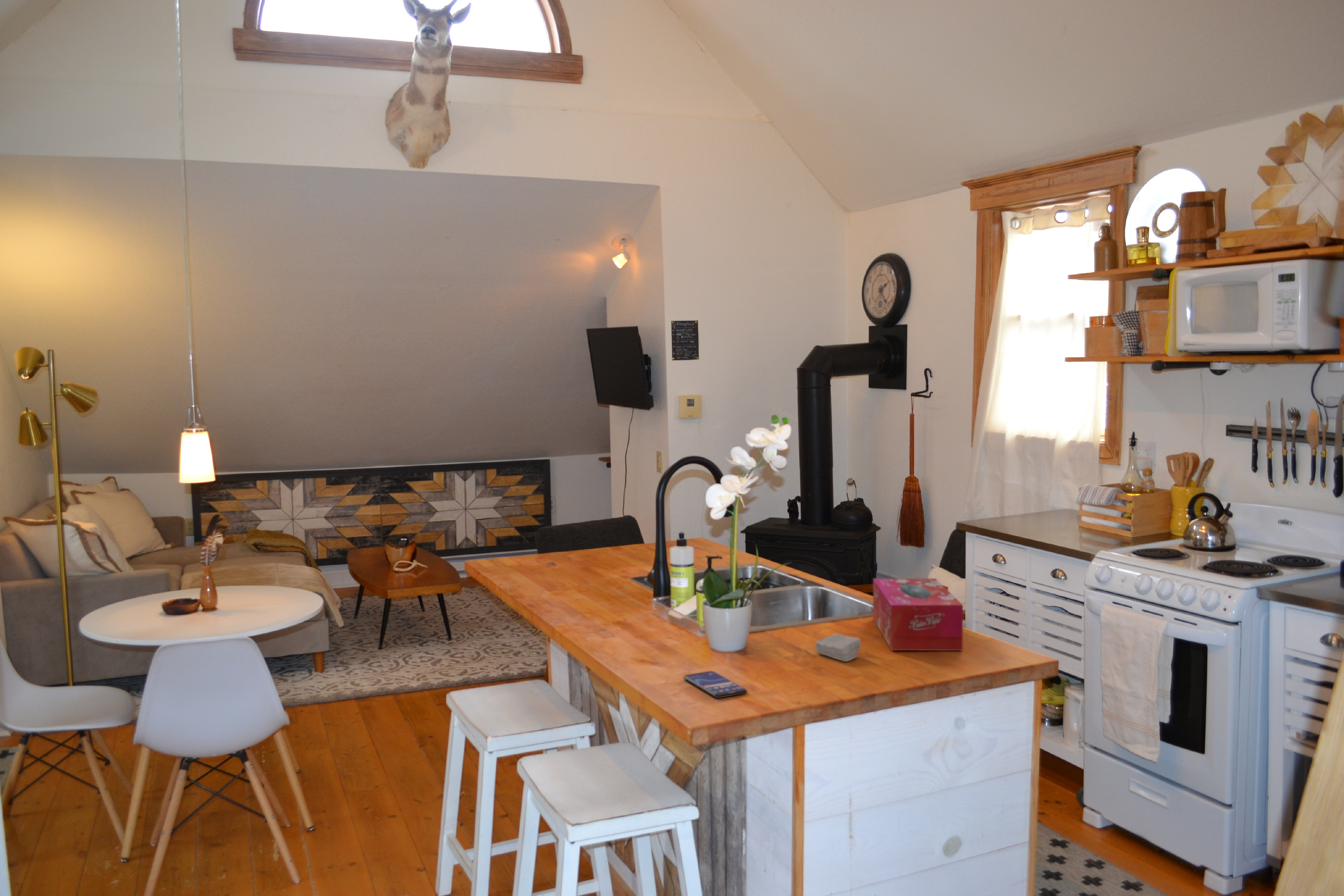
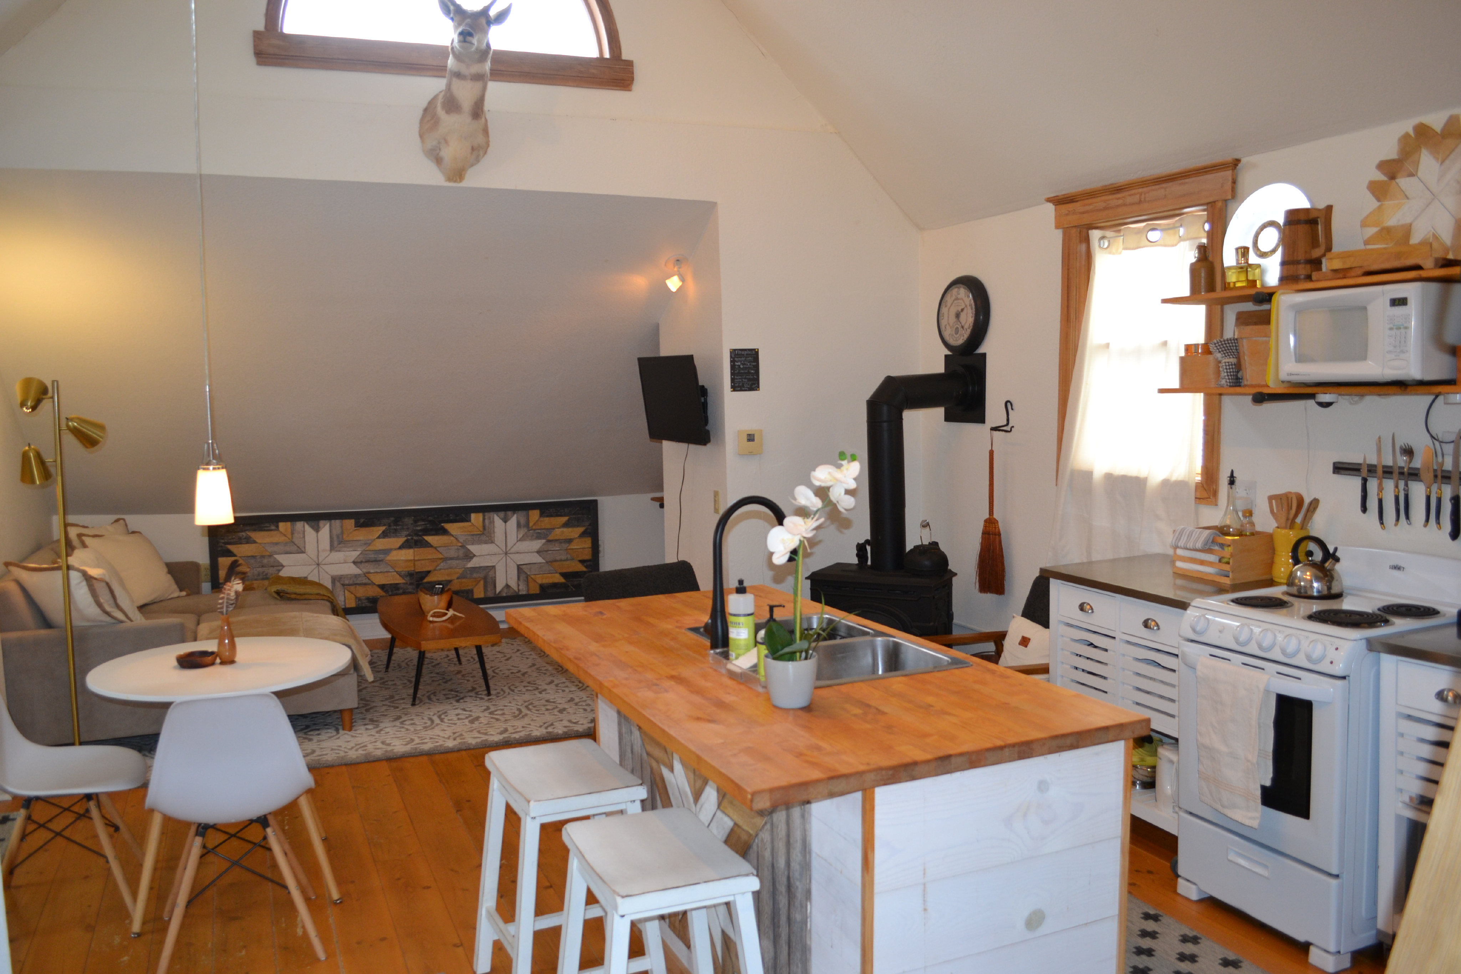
- smartphone (715, 684)
- tissue box (915, 612)
- soap bar (838, 646)
